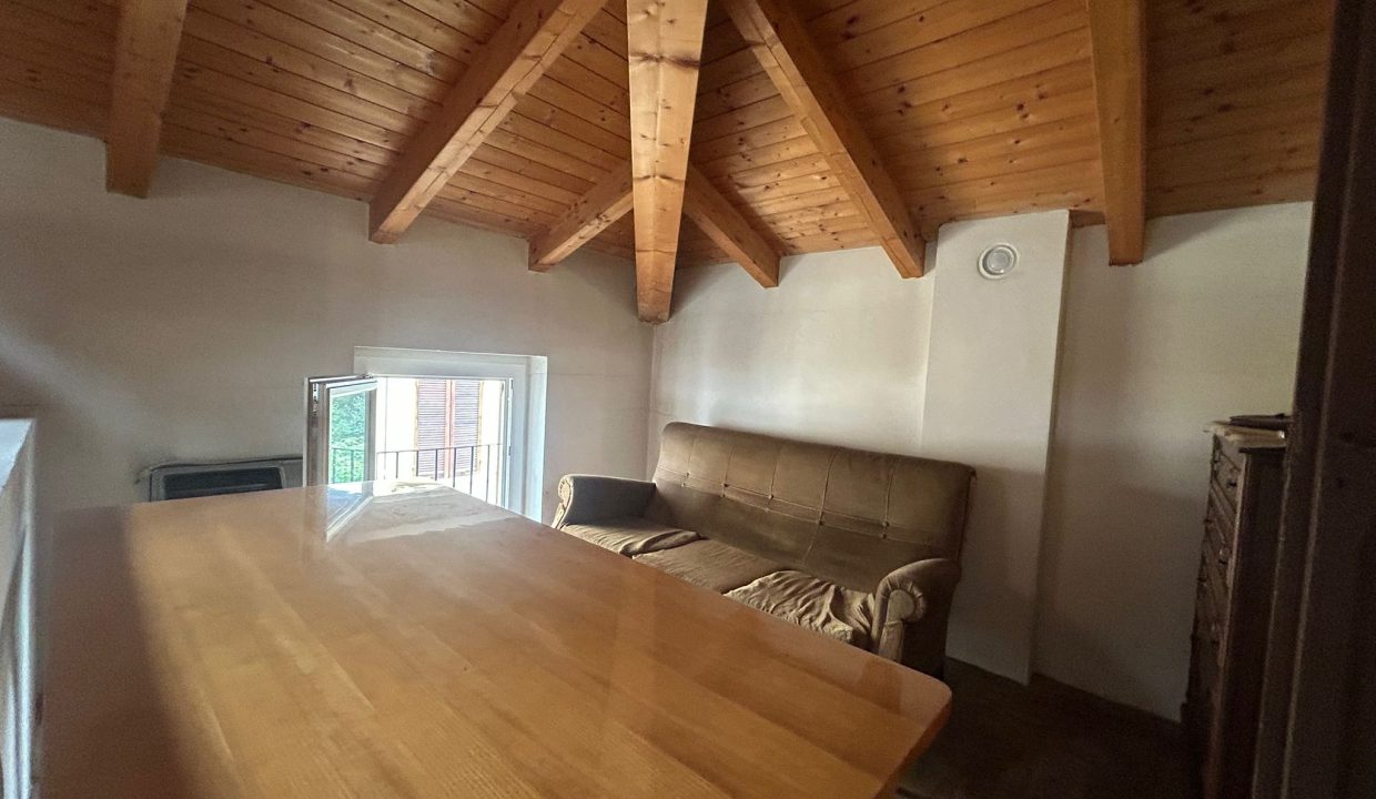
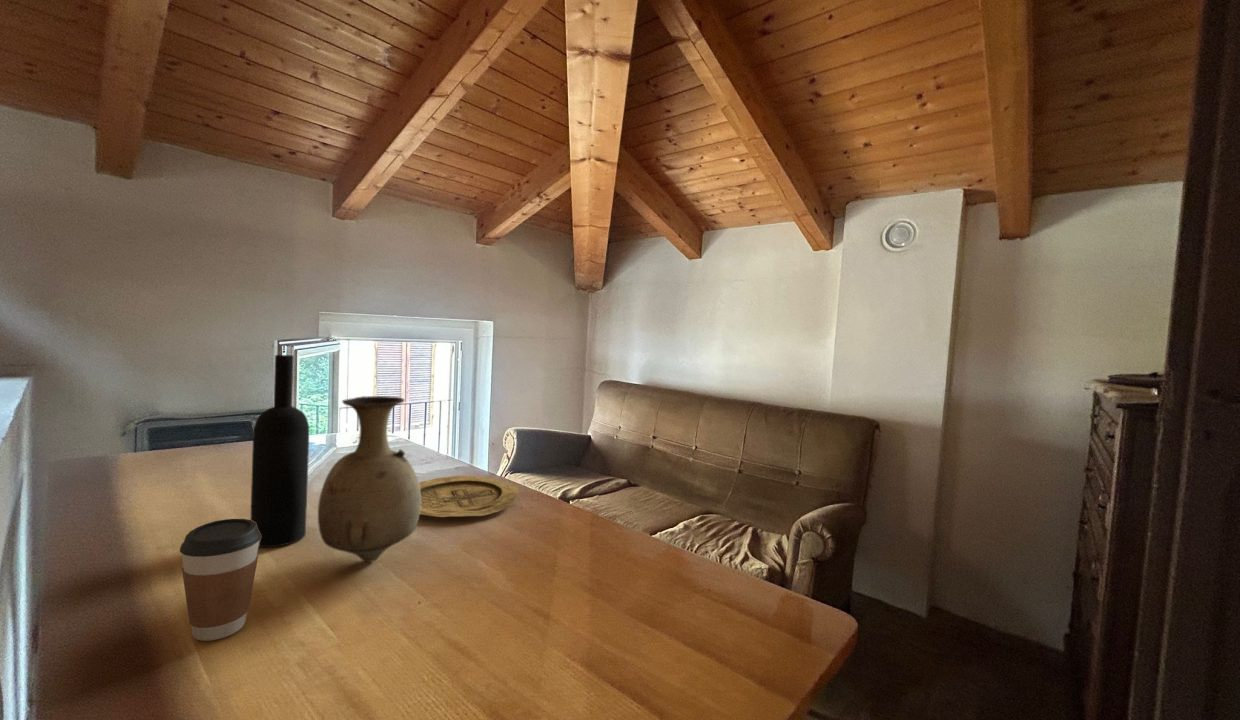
+ vase (372, 479)
+ coffee cup (220, 579)
+ plate (457, 495)
+ wine bottle (281, 447)
